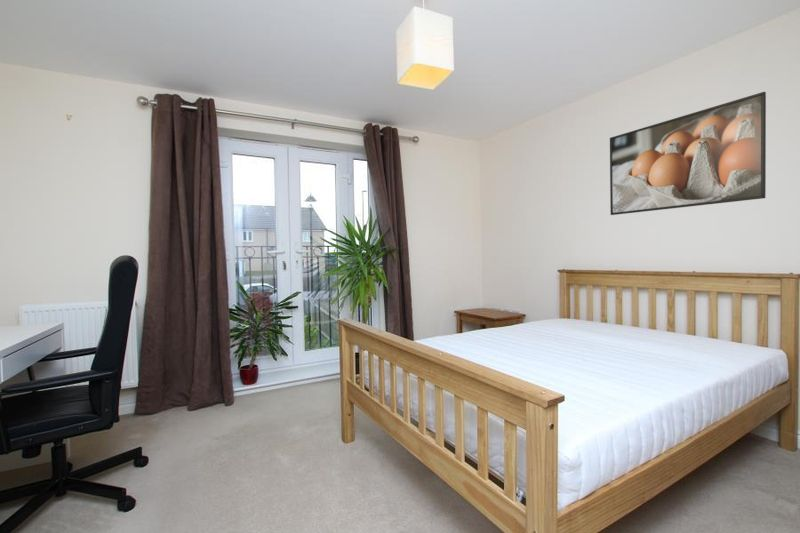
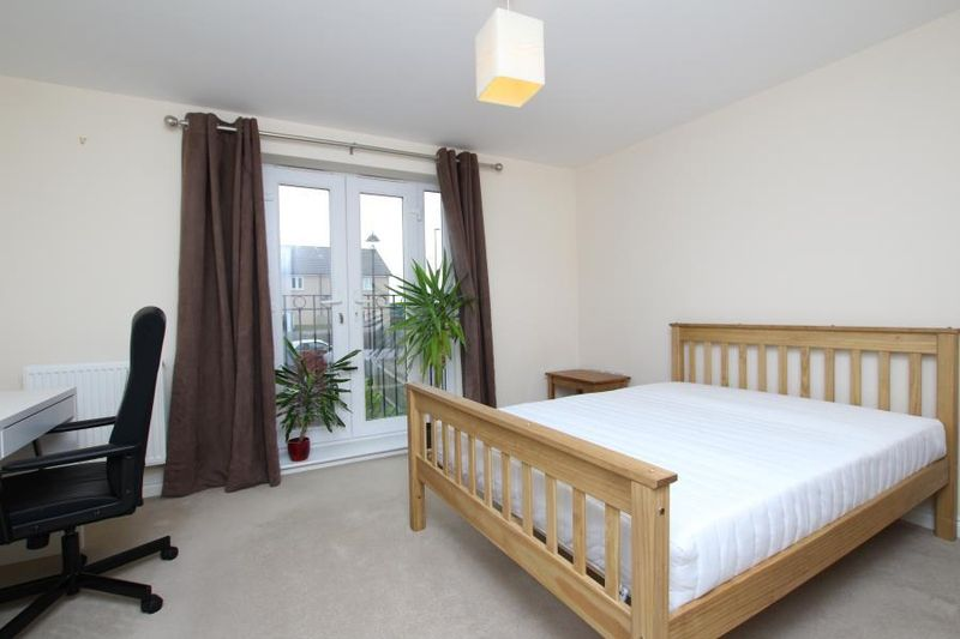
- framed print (675, 163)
